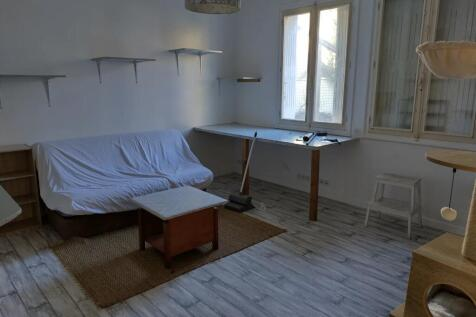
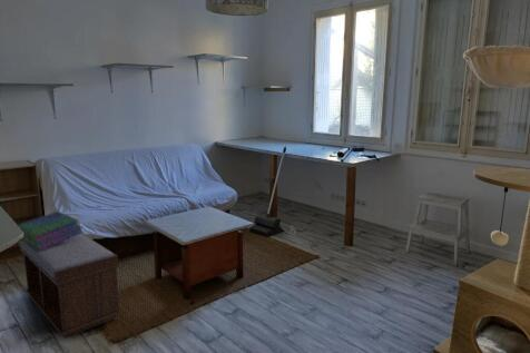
+ bench (67, 276)
+ stack of books (50, 232)
